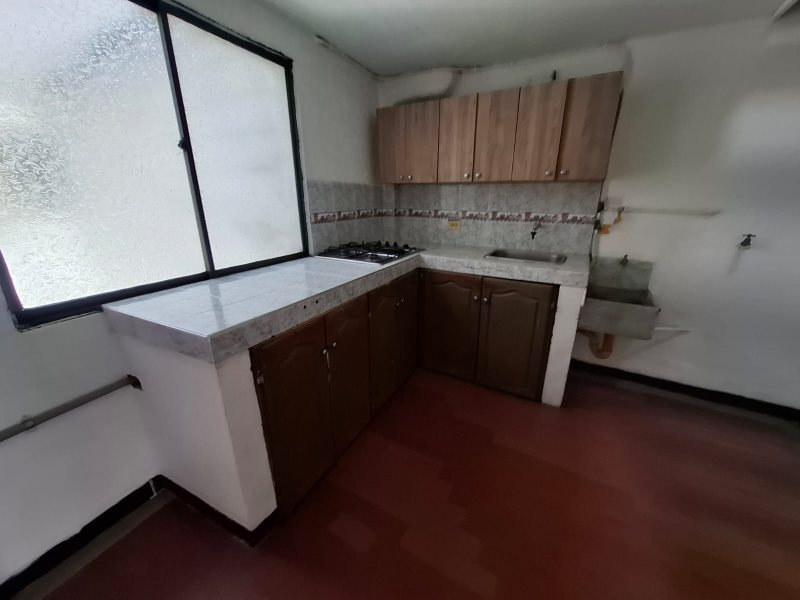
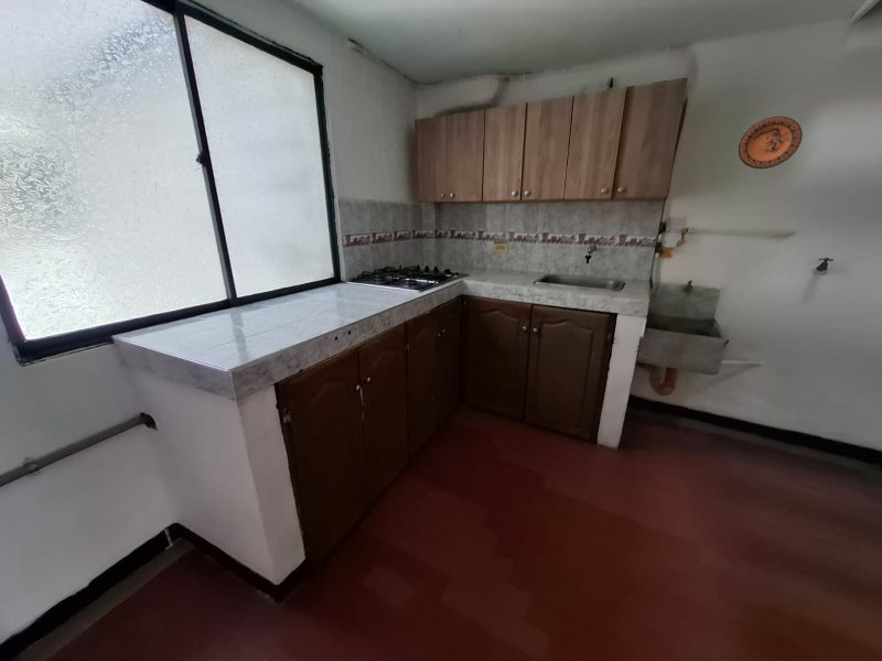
+ decorative plate (768, 143)
